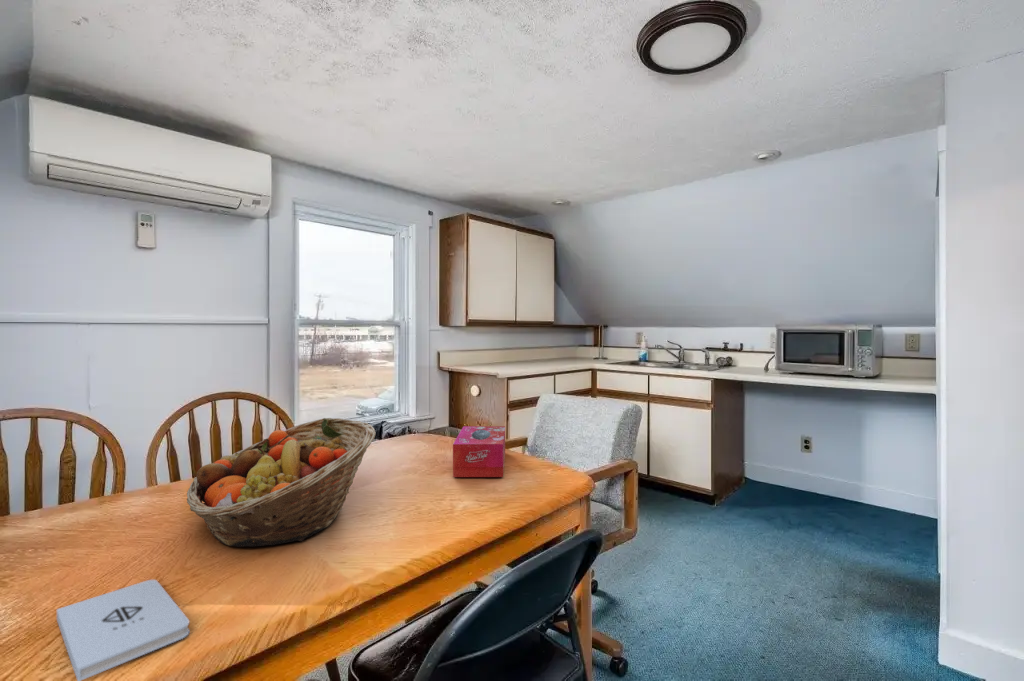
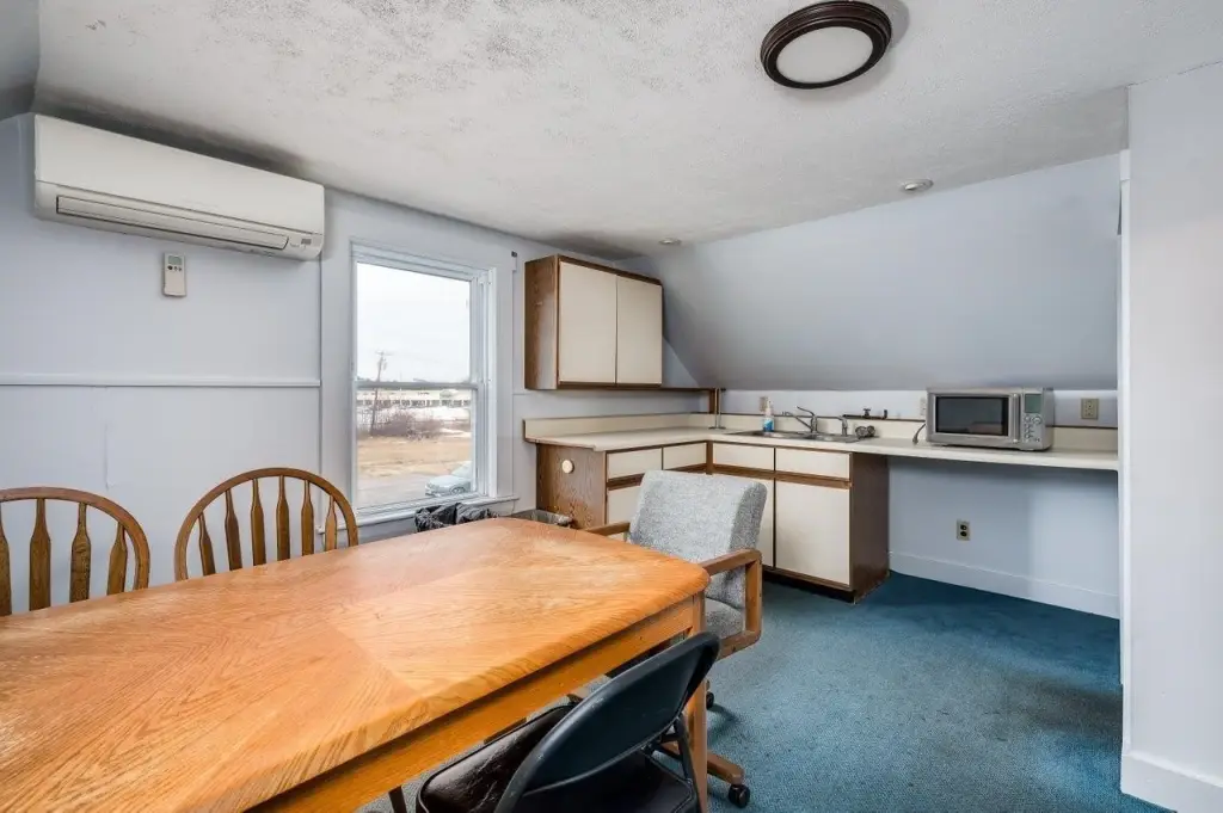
- fruit basket (286, 473)
- tissue box (481, 449)
- notepad (122, 621)
